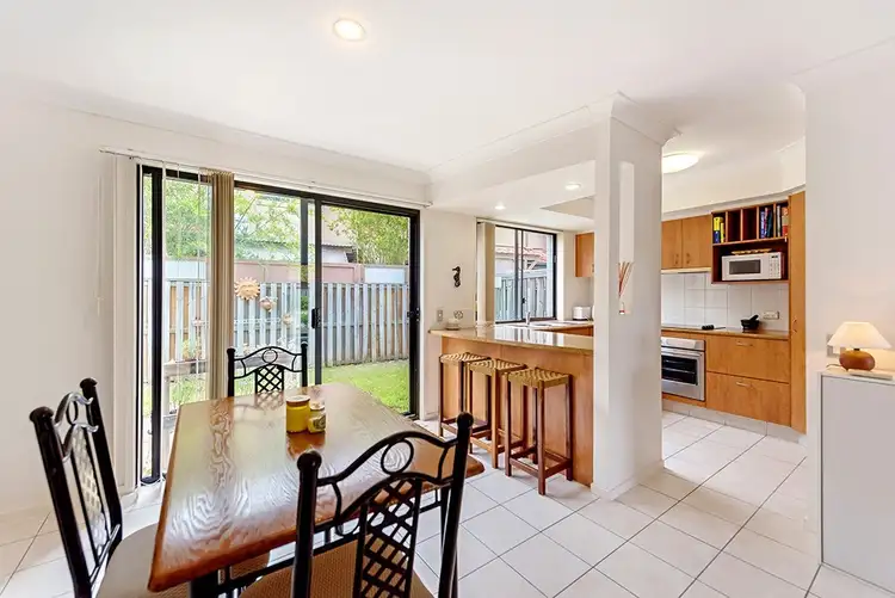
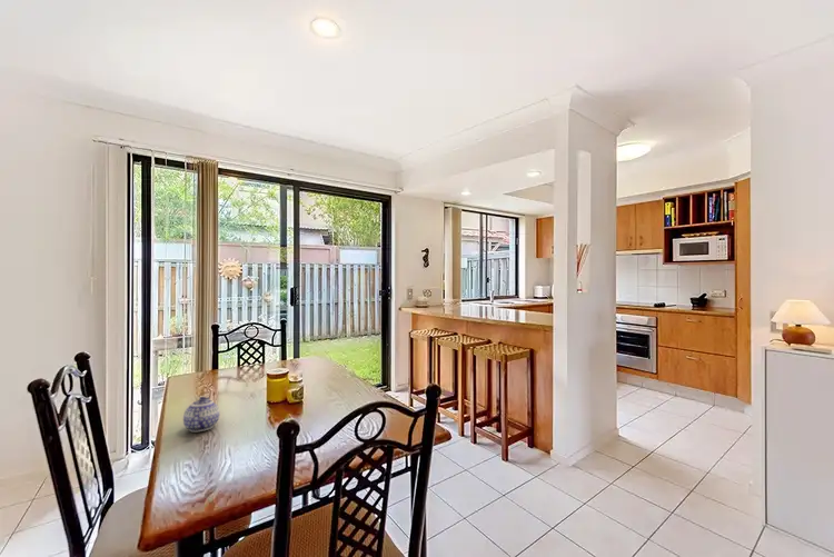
+ teapot (201, 411)
